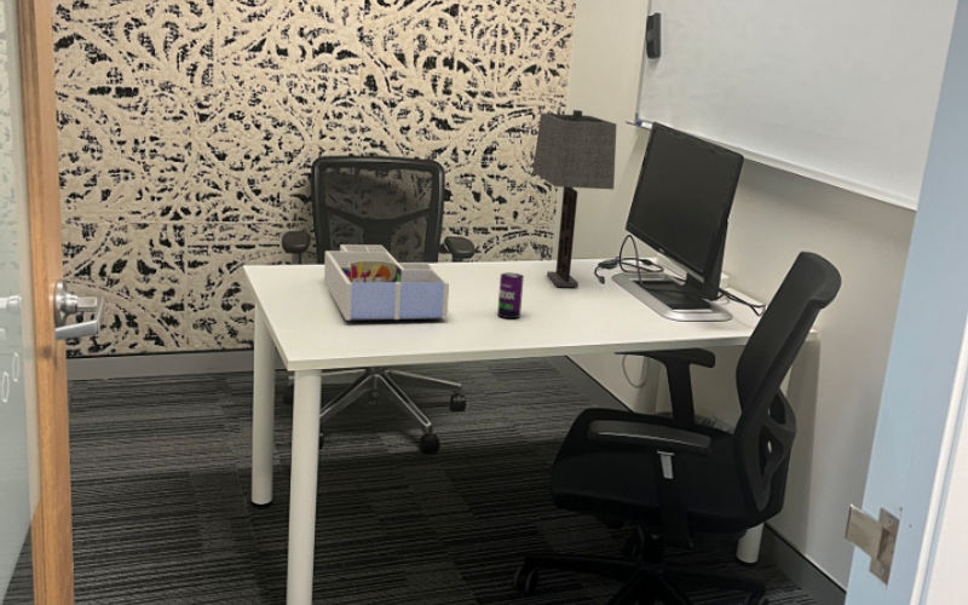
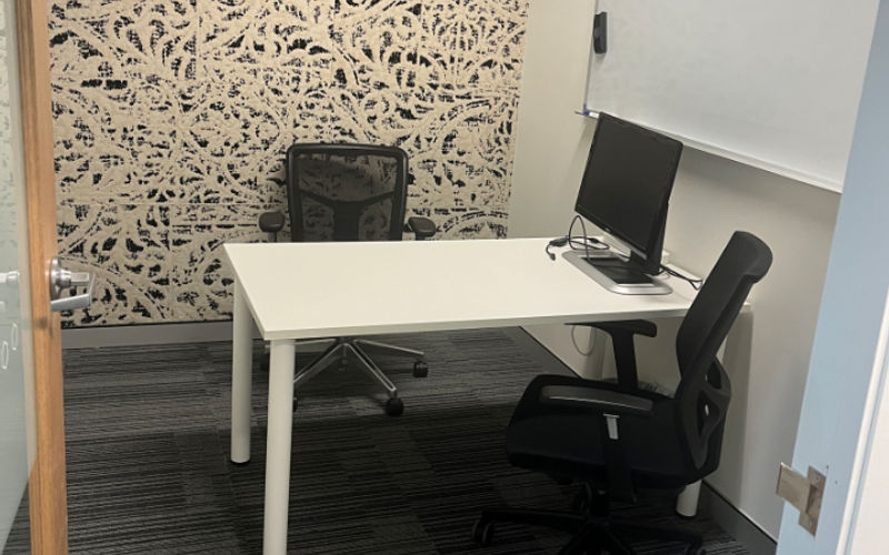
- desk organizer (380, 278)
- table lamp (569, 197)
- beverage can (509, 295)
